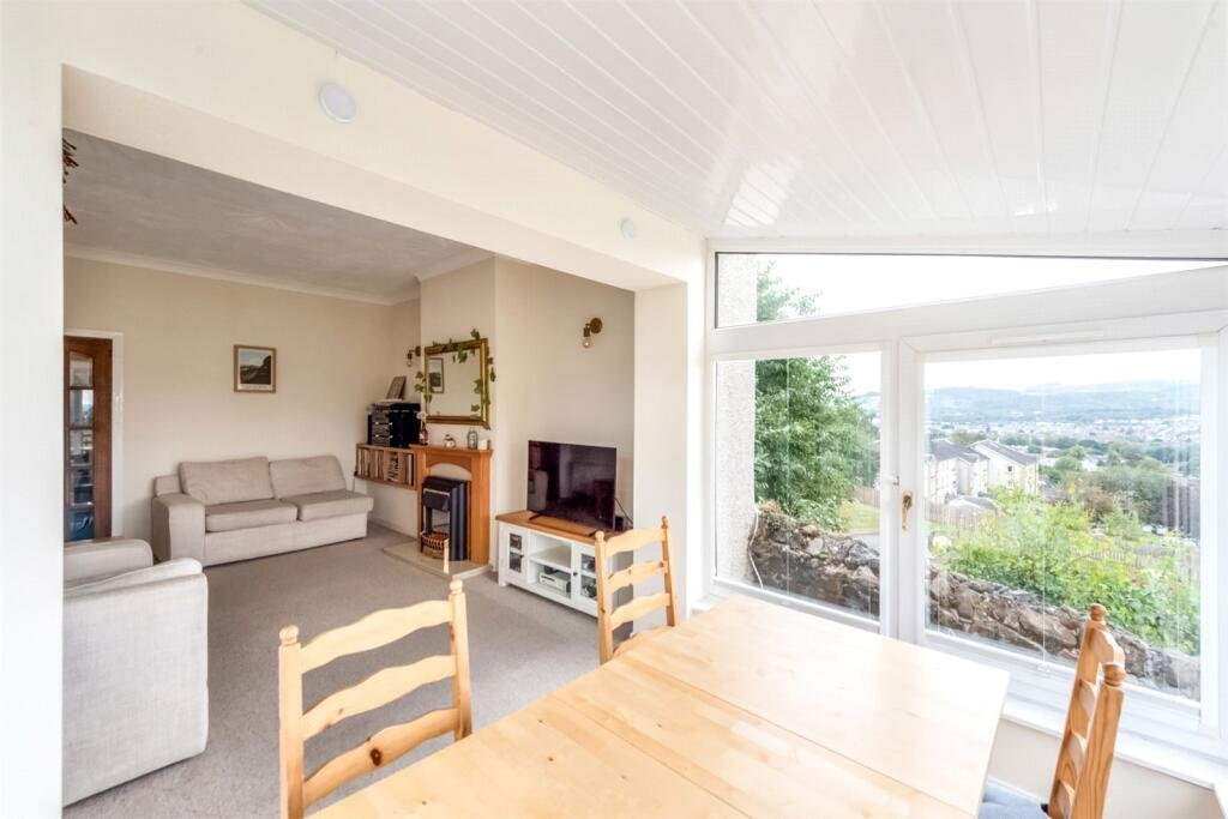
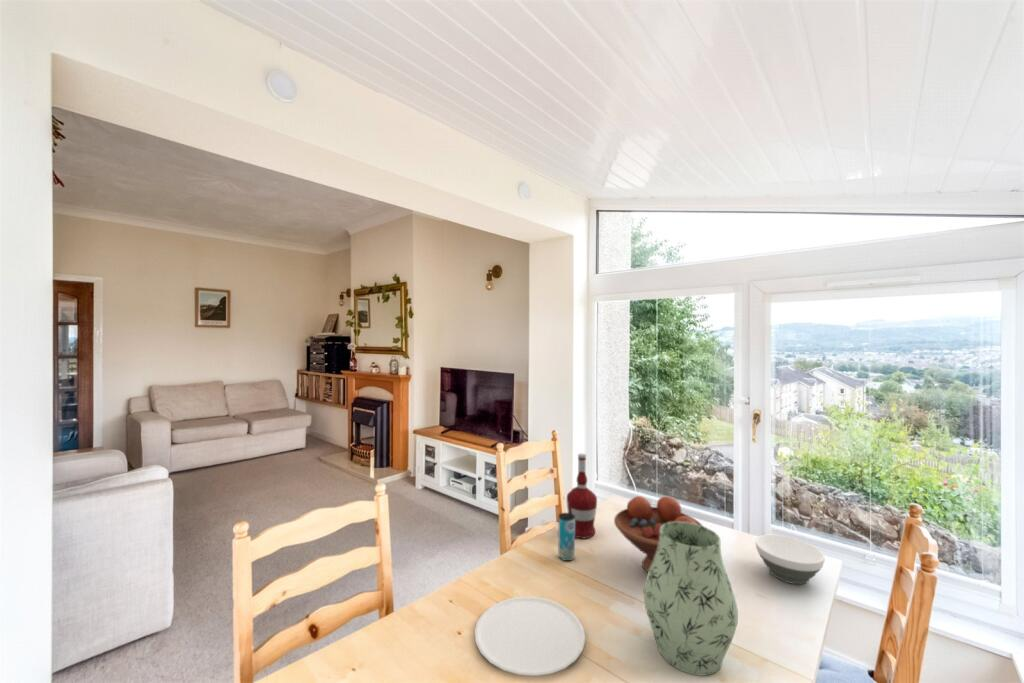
+ alcohol (581, 493)
+ fruit bowl (658, 537)
+ plate (529, 632)
+ beverage can (566, 536)
+ vase (688, 592)
+ bowl (788, 561)
